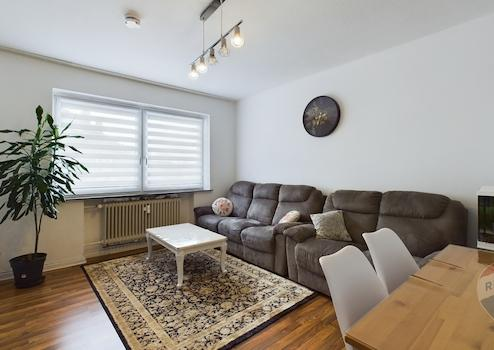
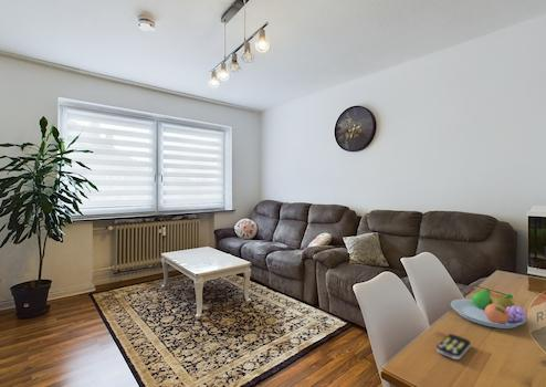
+ remote control (453, 345)
+ fruit bowl (486, 304)
